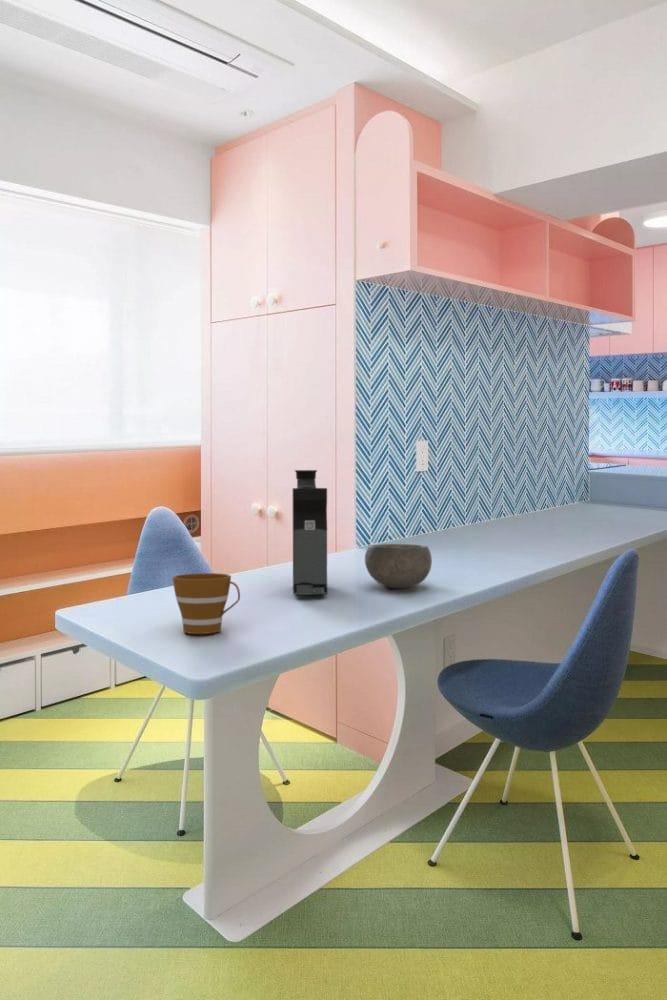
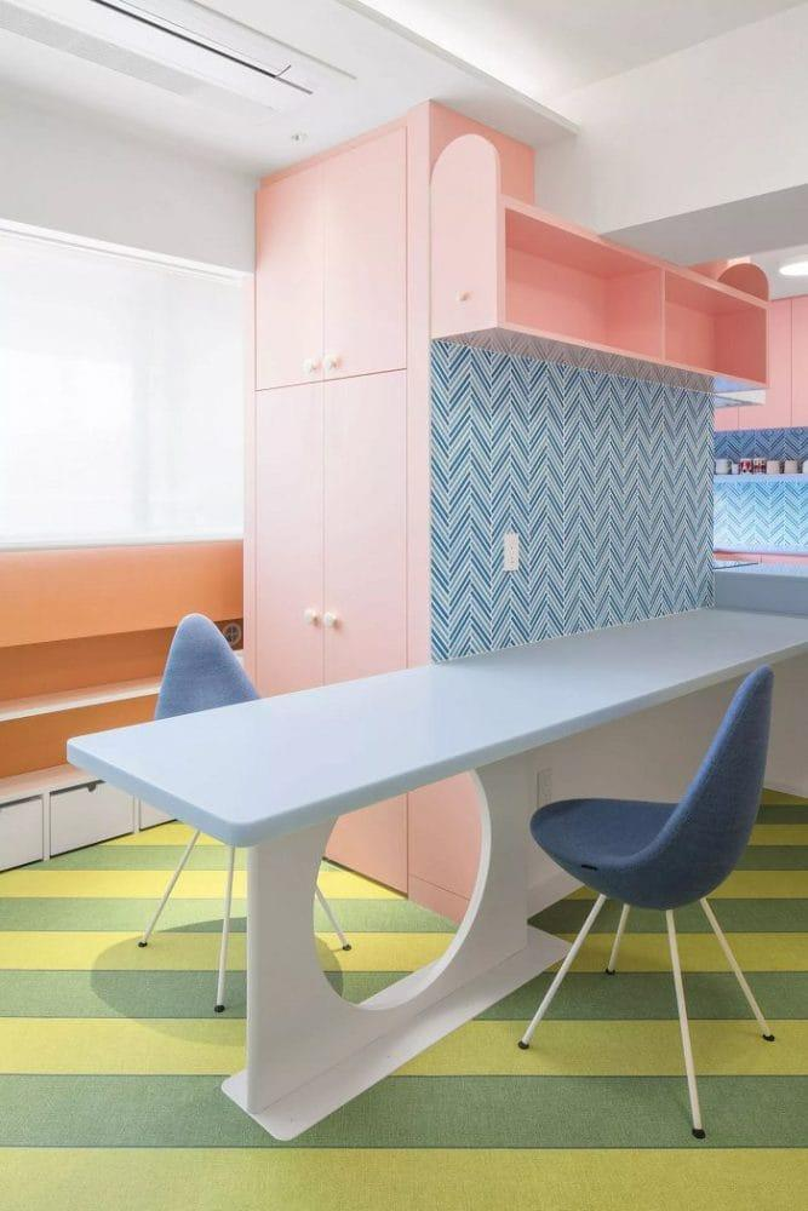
- bowl (398, 566)
- cup (207, 603)
- coffee maker (309, 530)
